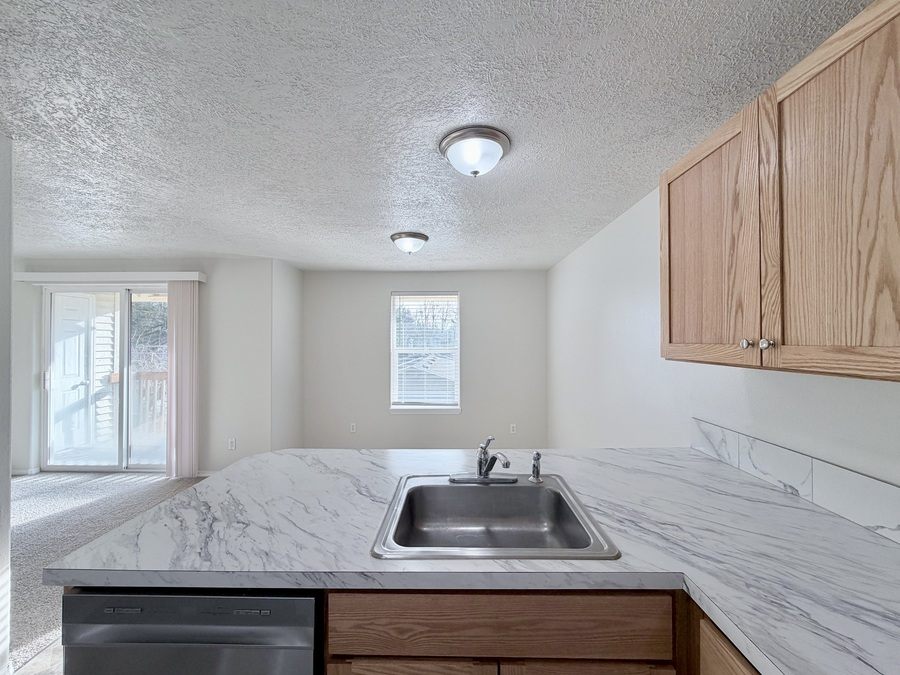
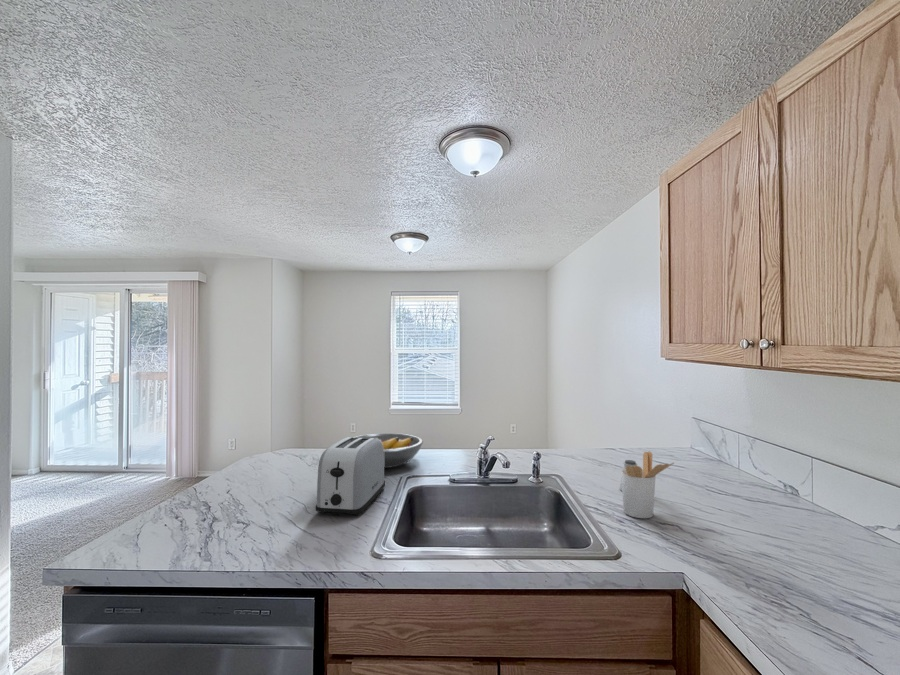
+ toaster (352, 471)
+ fruit bowl (384, 449)
+ saltshaker (625, 468)
+ utensil holder (646, 485)
